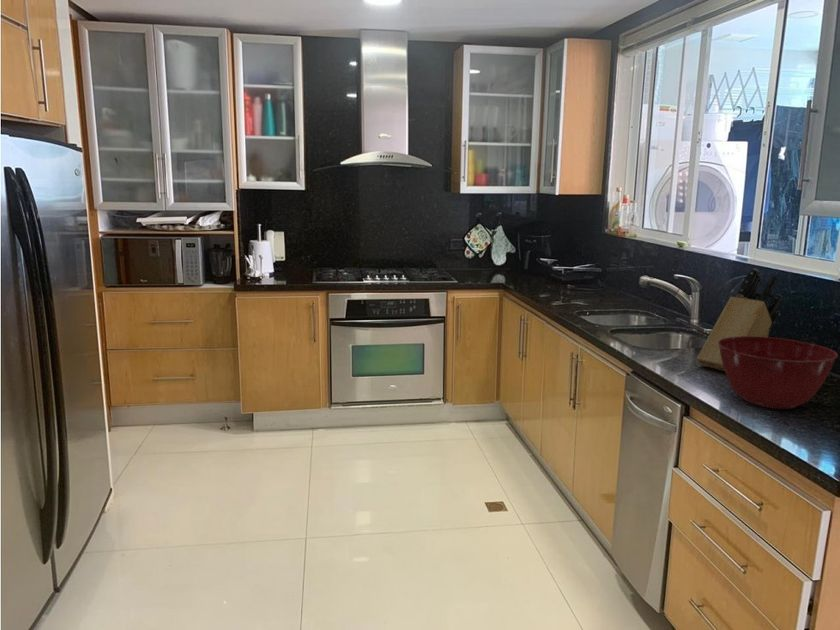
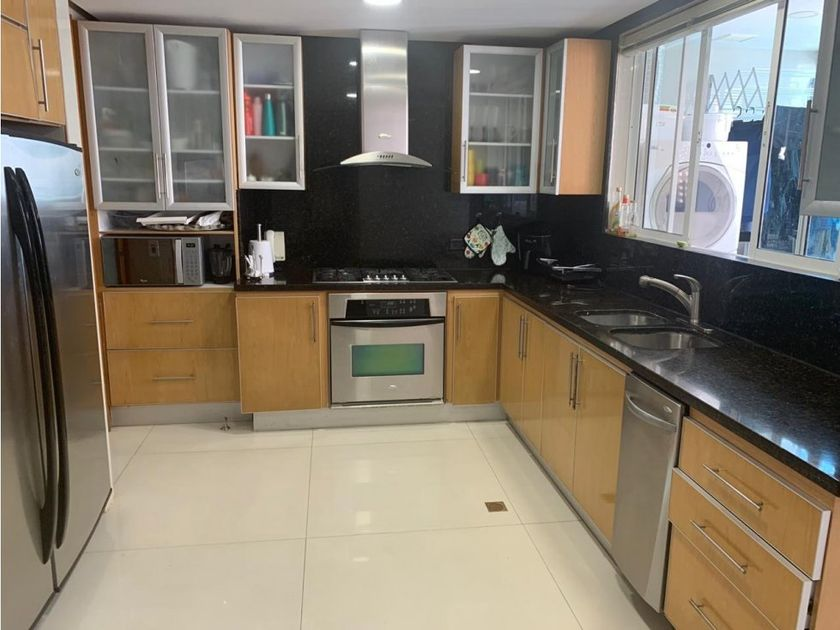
- knife block (742, 317)
- mixing bowl (772, 374)
